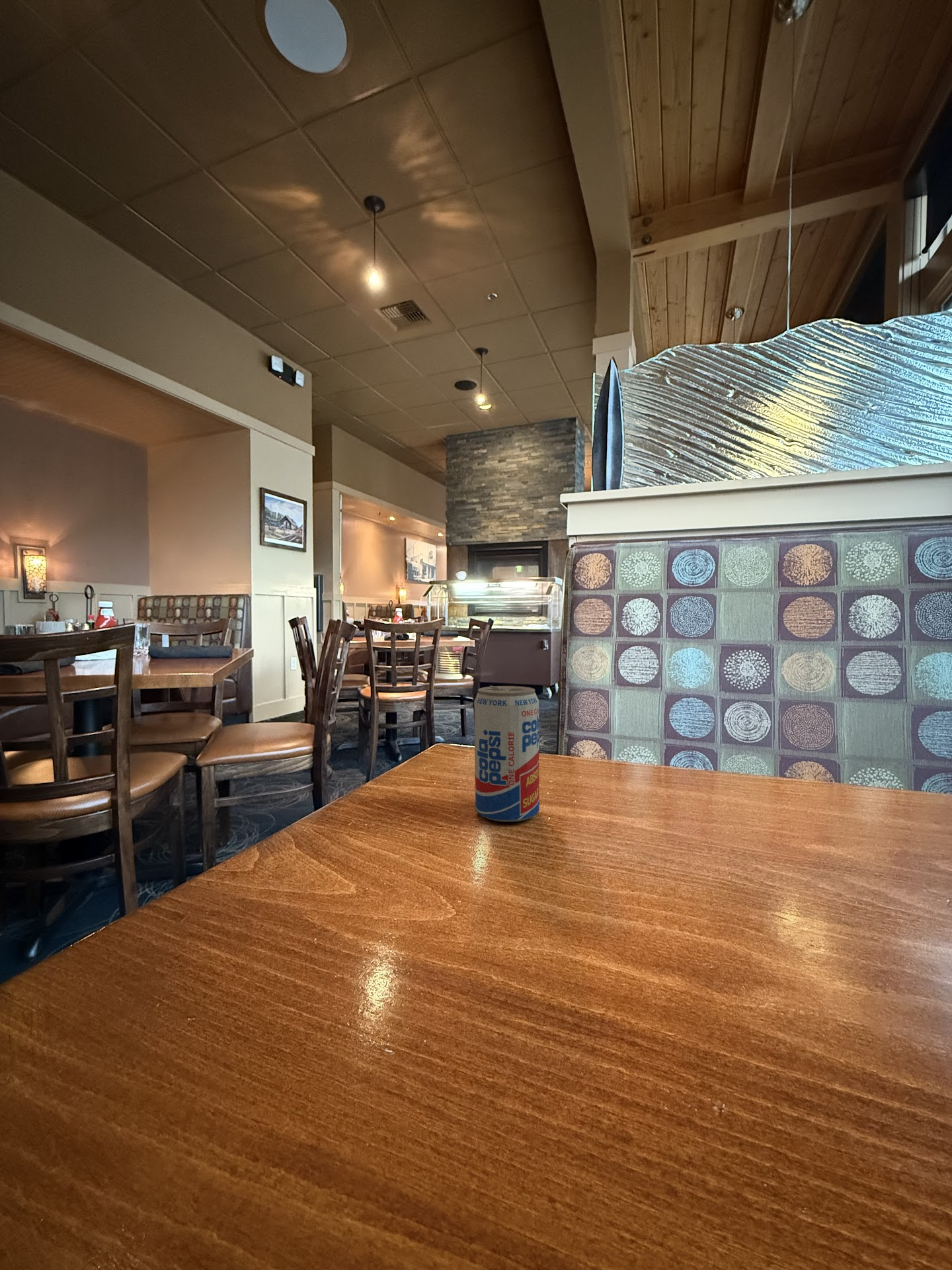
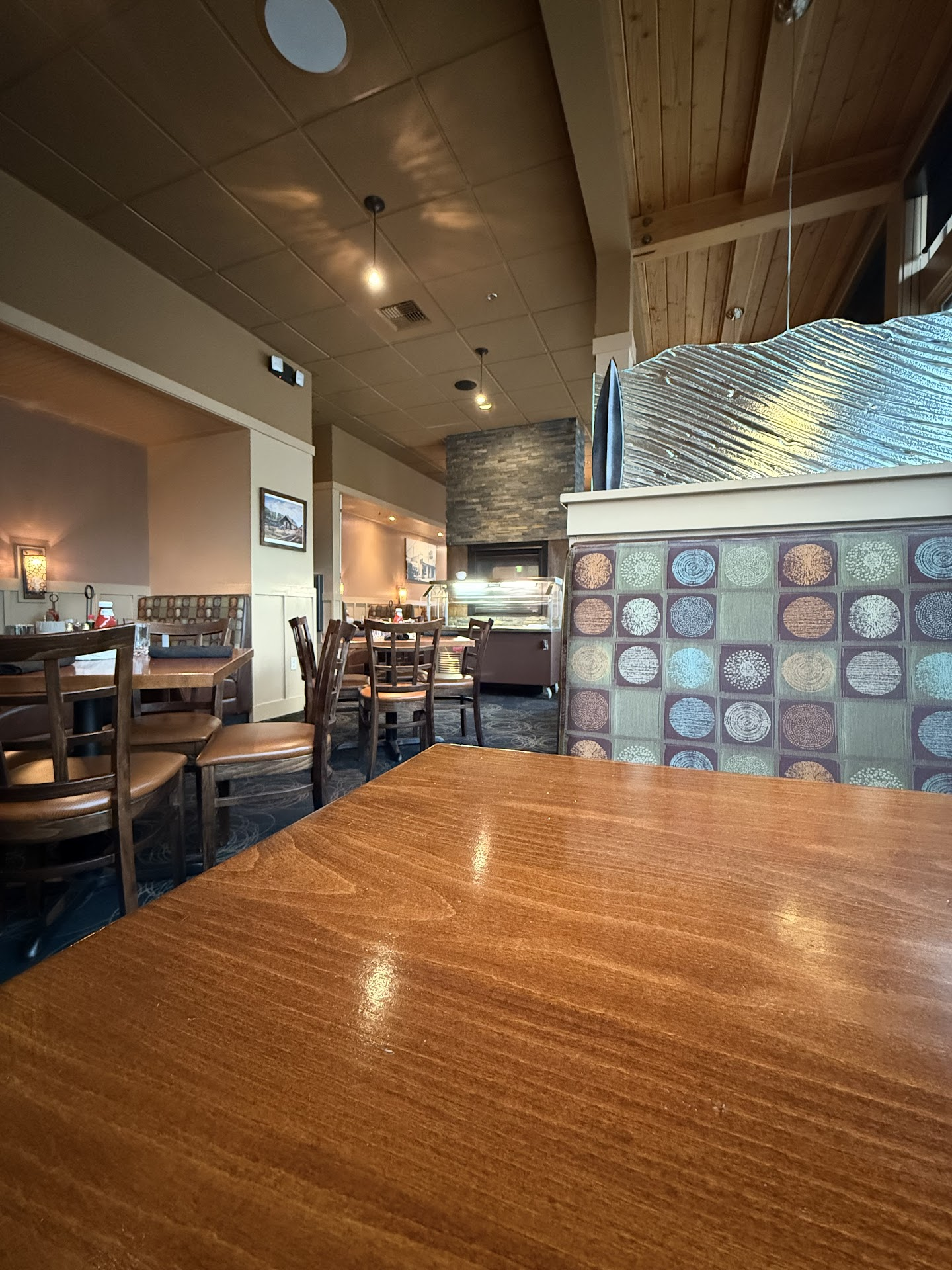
- beverage can (506, 748)
